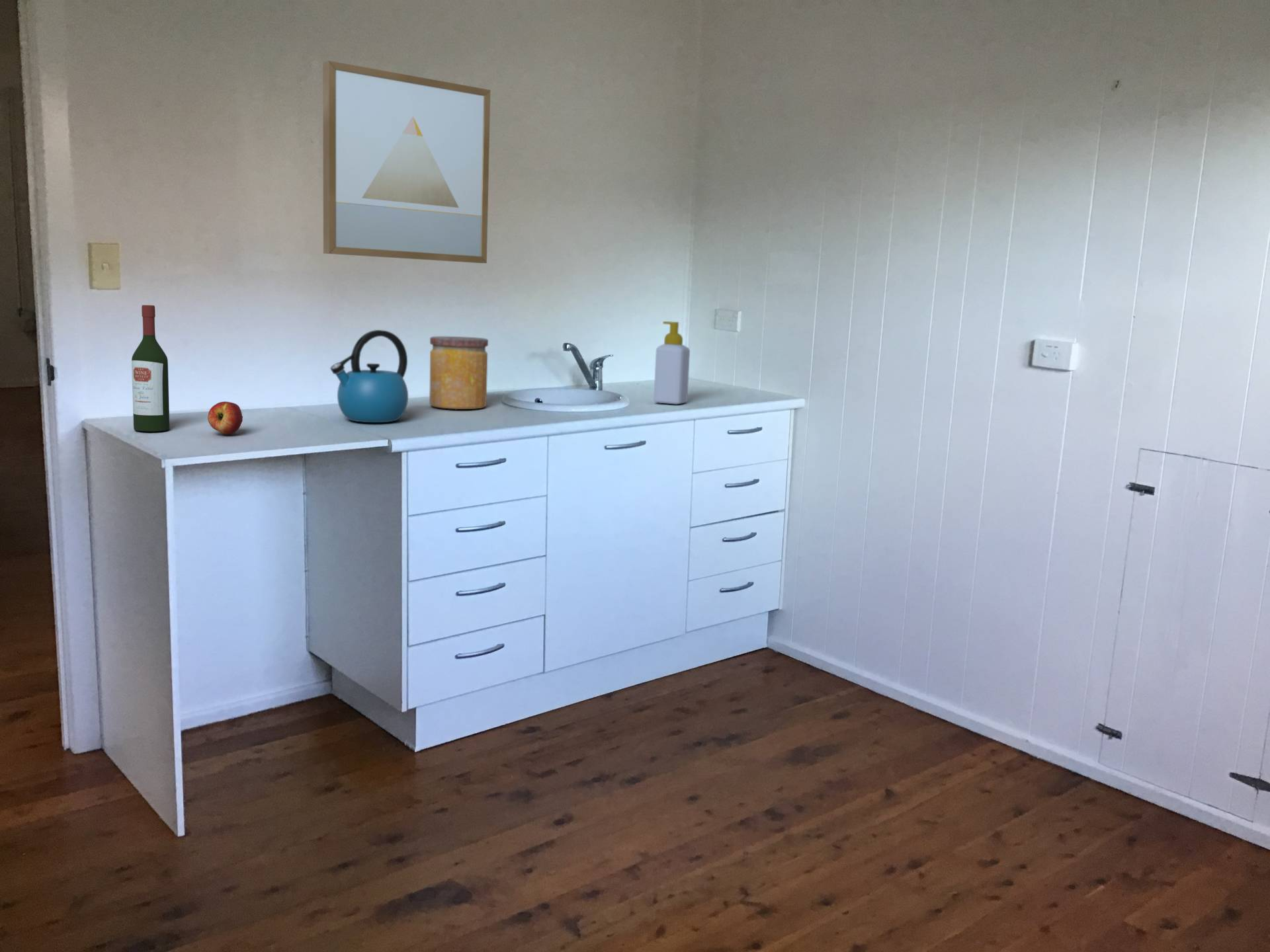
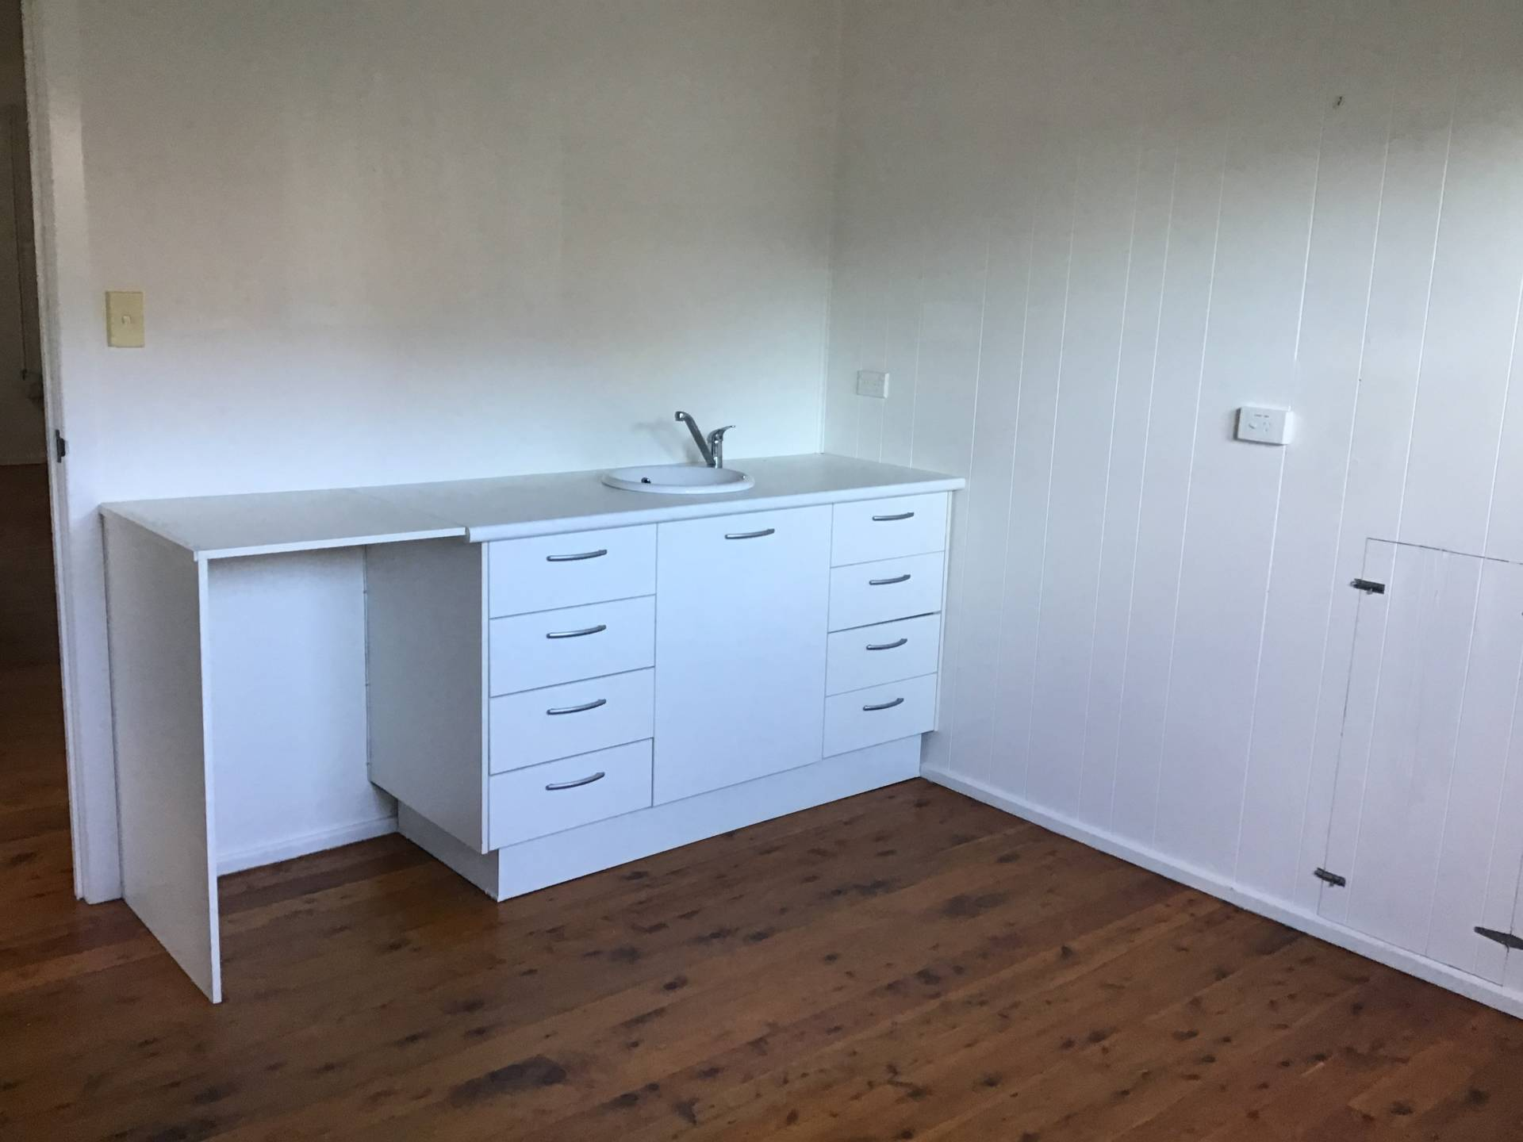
- wine bottle (149, 368)
- wall art (409, 169)
- apple (226, 418)
- soap bottle (672, 362)
- kettle (369, 376)
- jar (458, 372)
